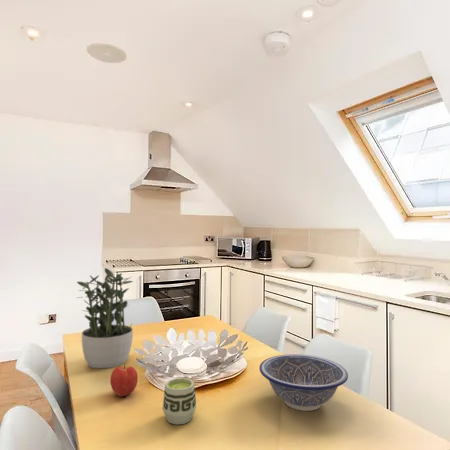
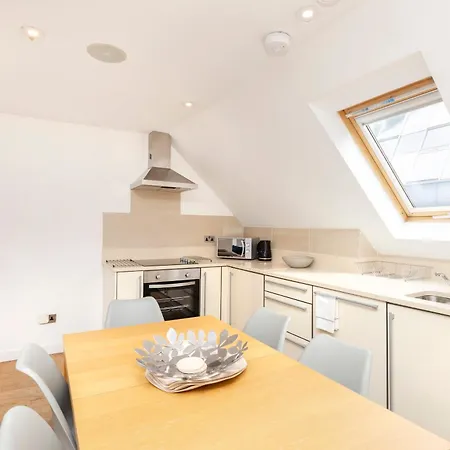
- cup (179, 400)
- potted plant (104, 314)
- decorative bowl (302, 385)
- apple (123, 379)
